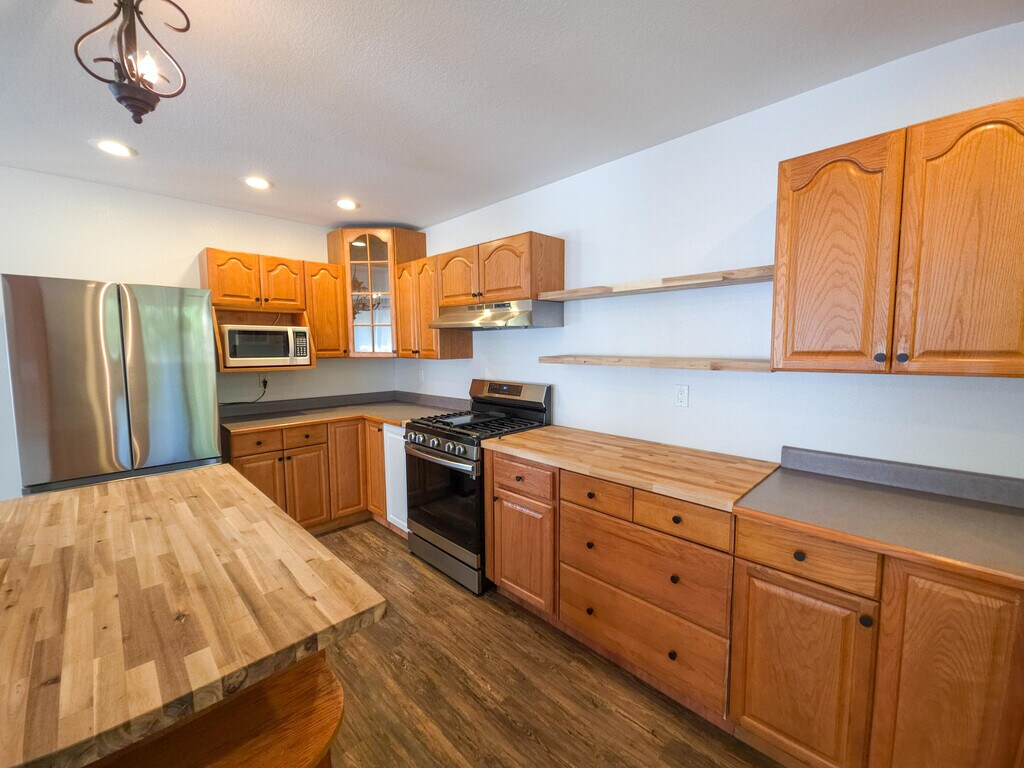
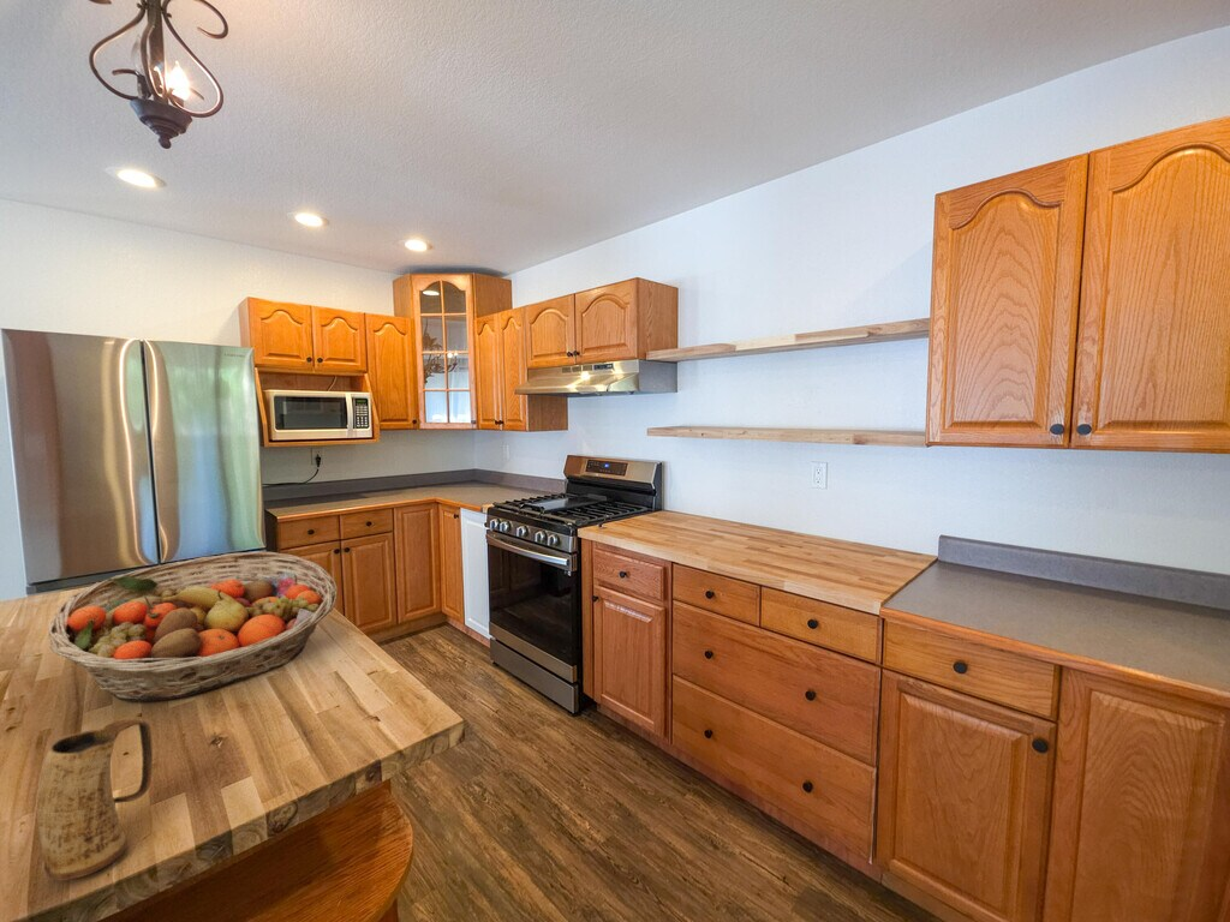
+ fruit basket (213, 617)
+ mug (101, 794)
